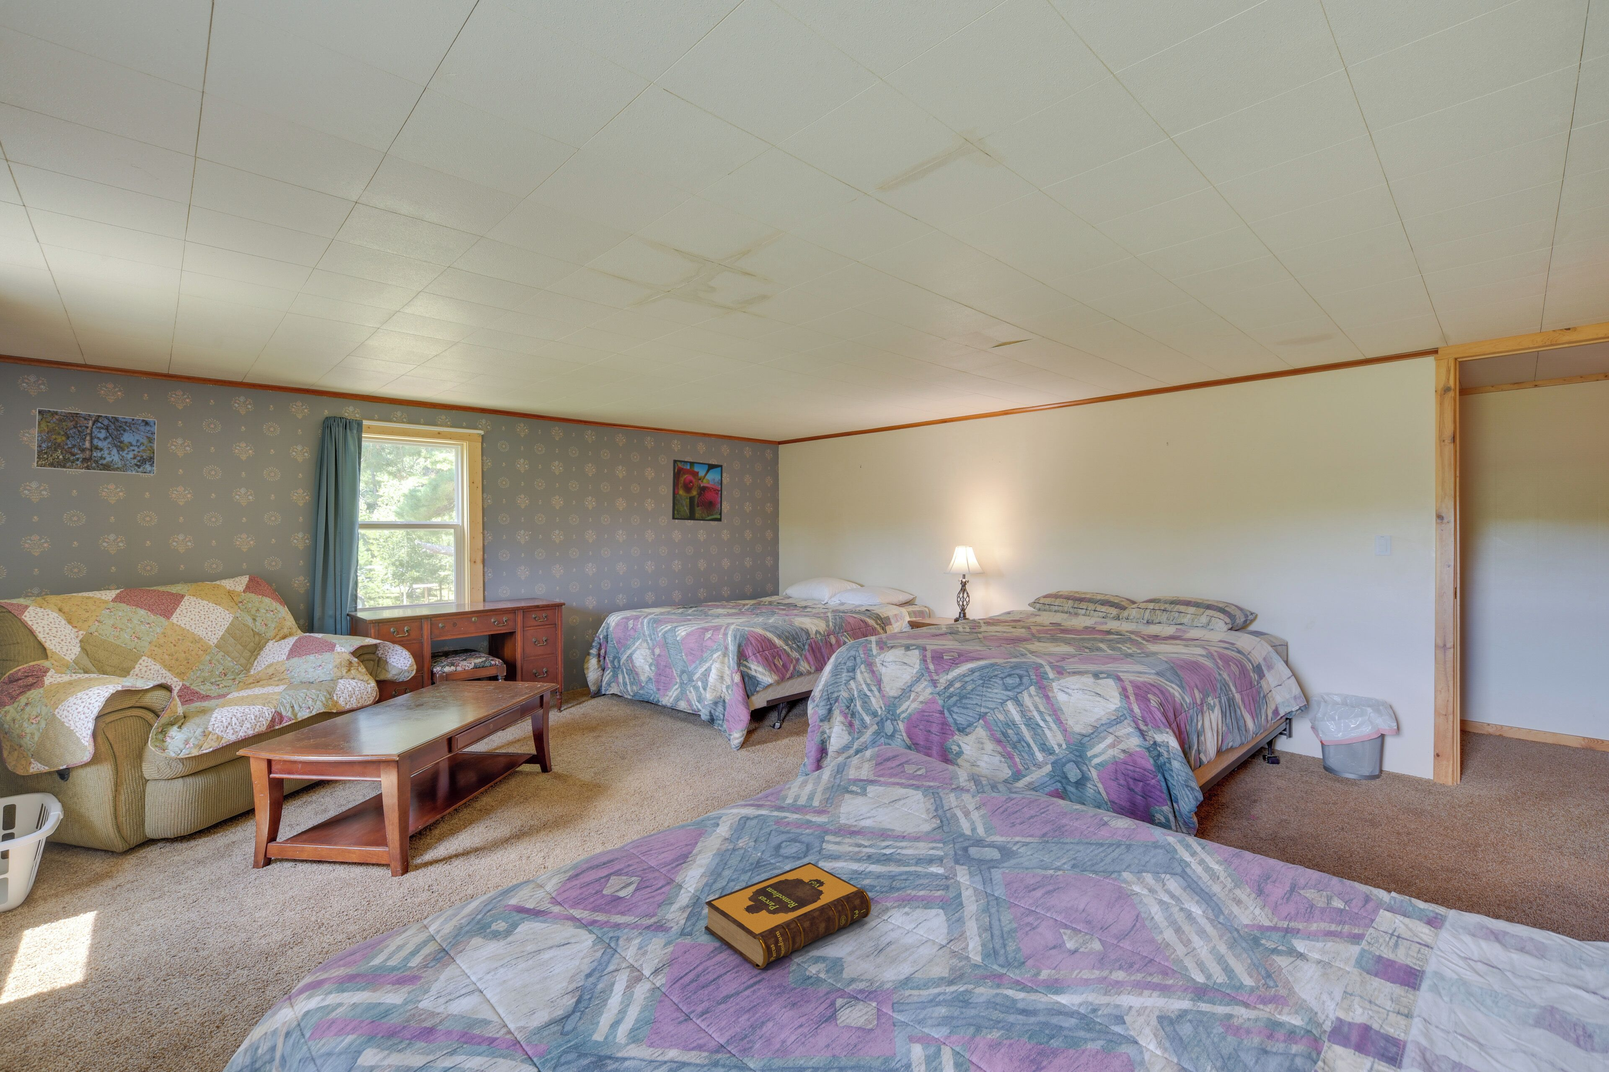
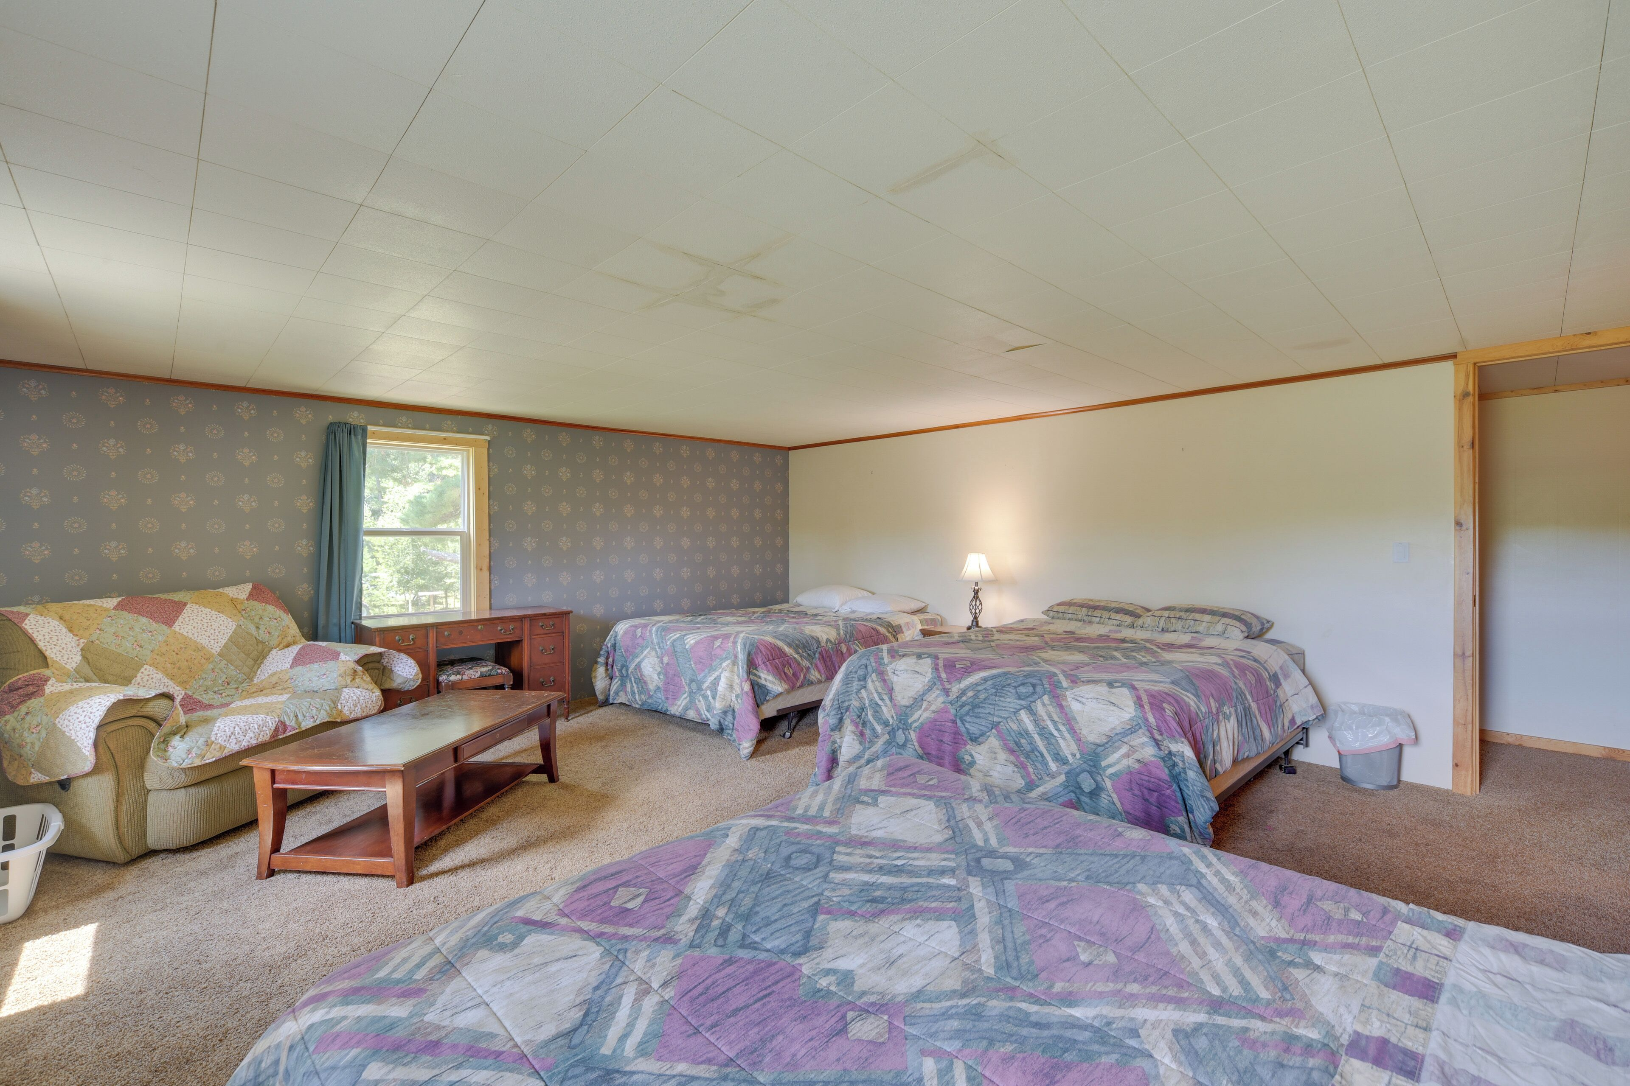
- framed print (698, 492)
- hardback book (789, 912)
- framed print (98, 443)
